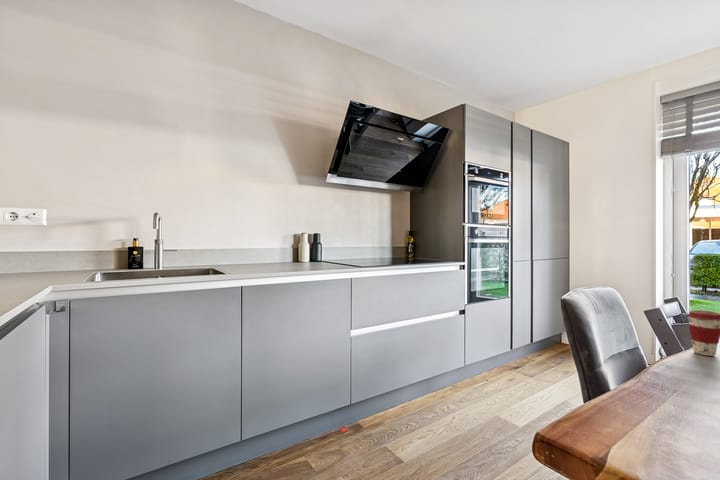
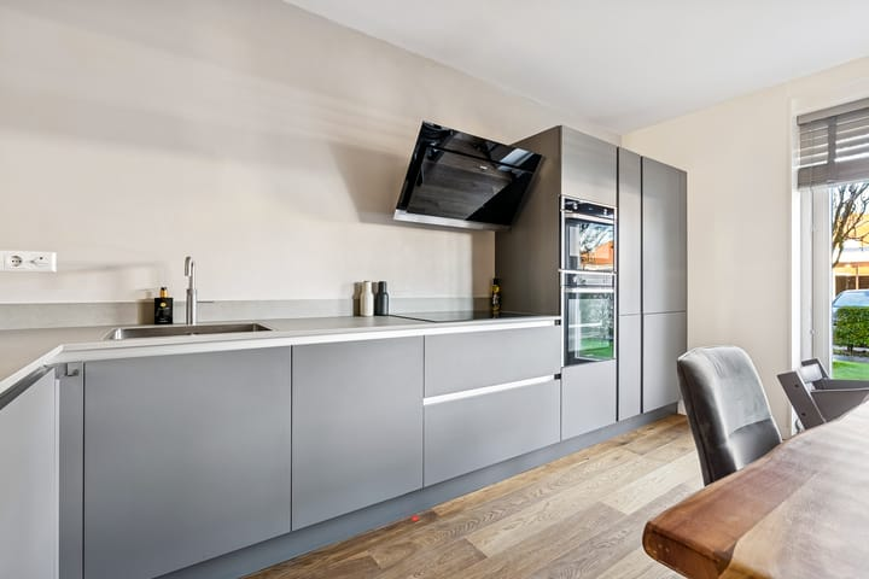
- coffee cup (704, 332)
